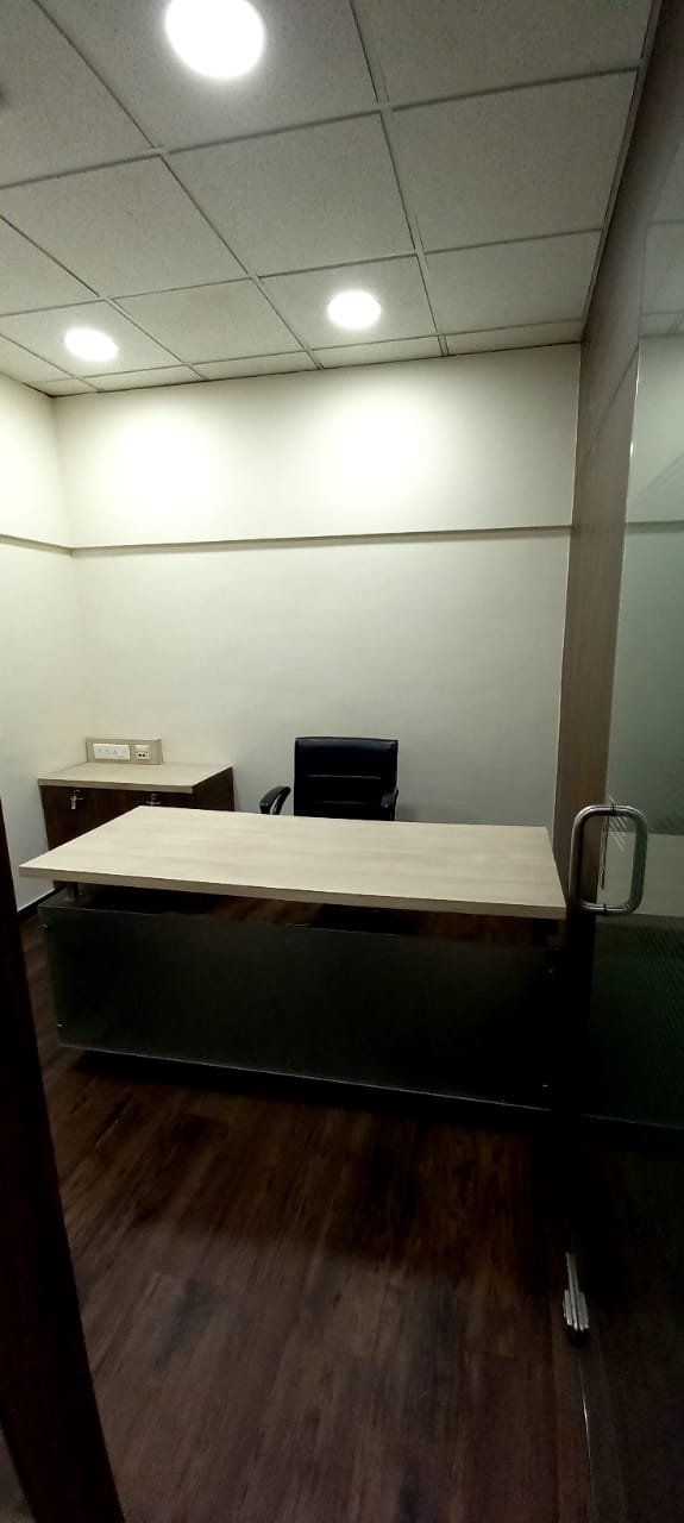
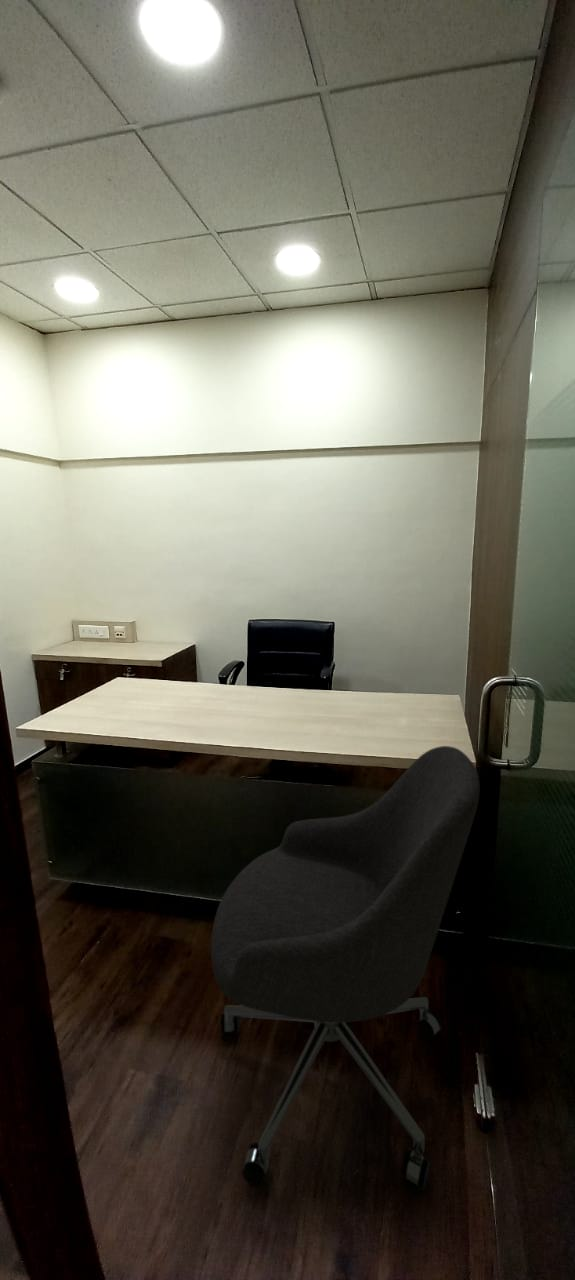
+ chair (331, 916)
